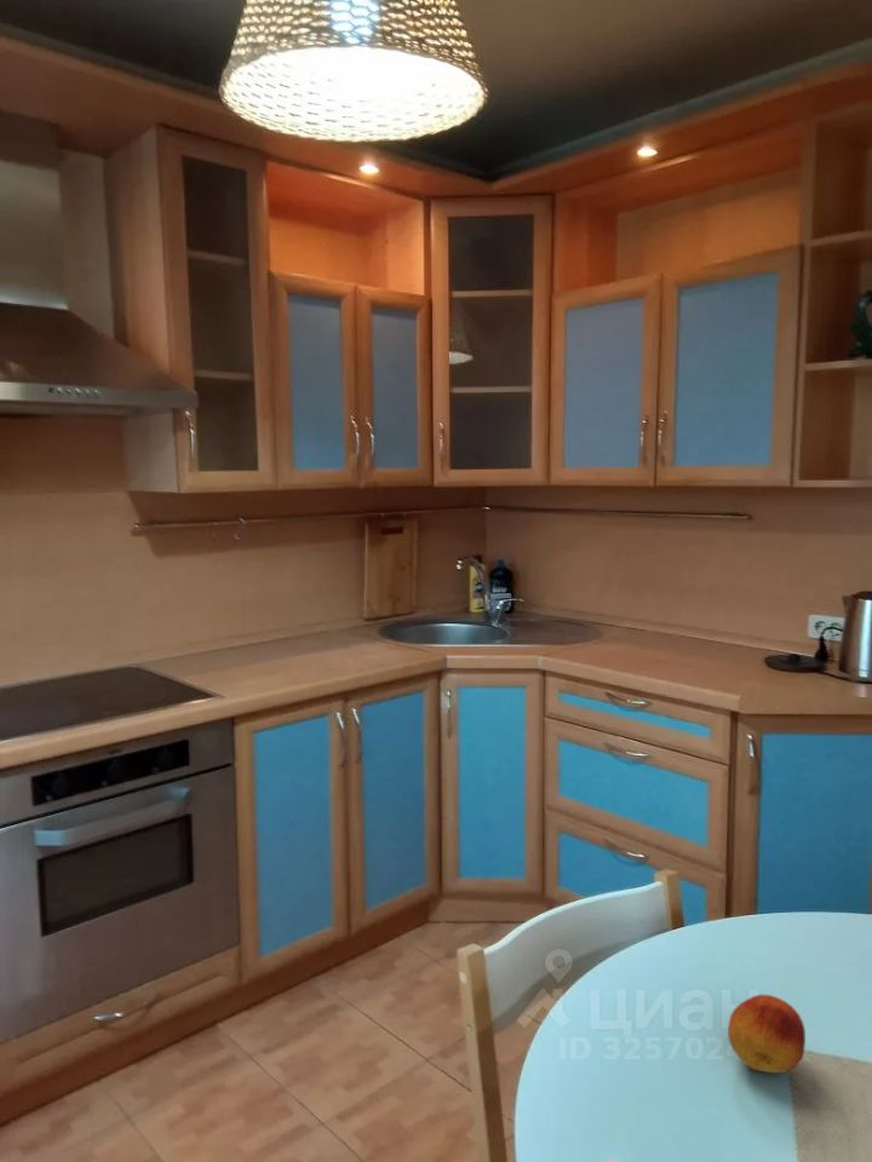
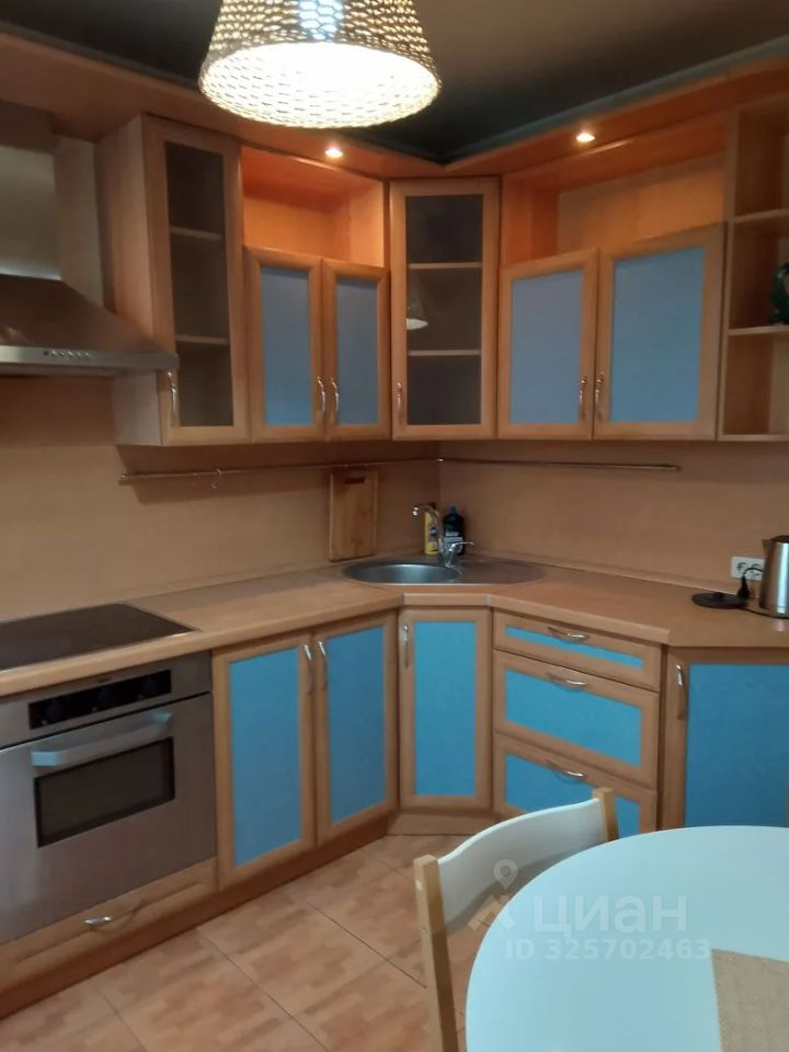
- fruit (765, 1034)
